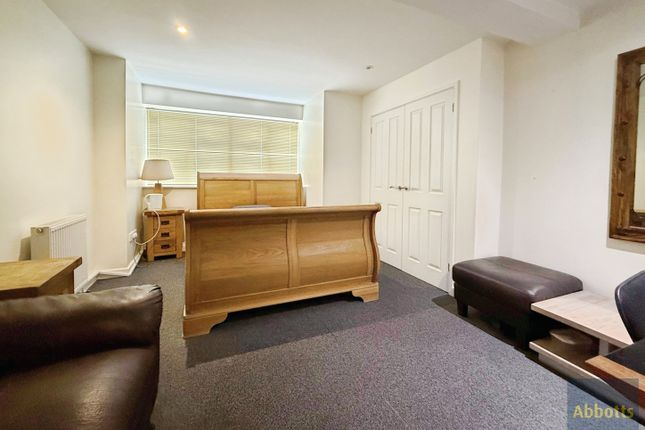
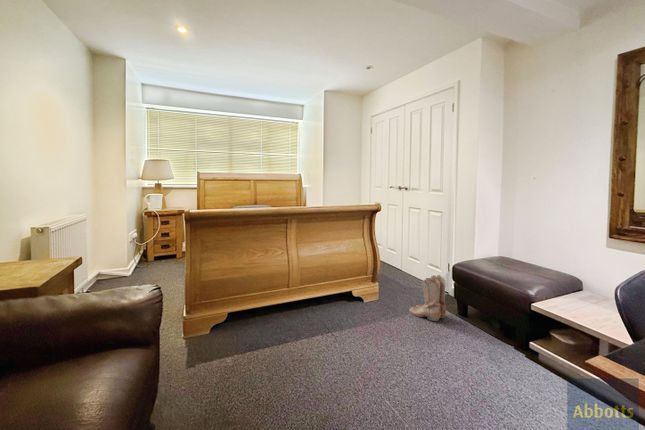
+ boots (427, 294)
